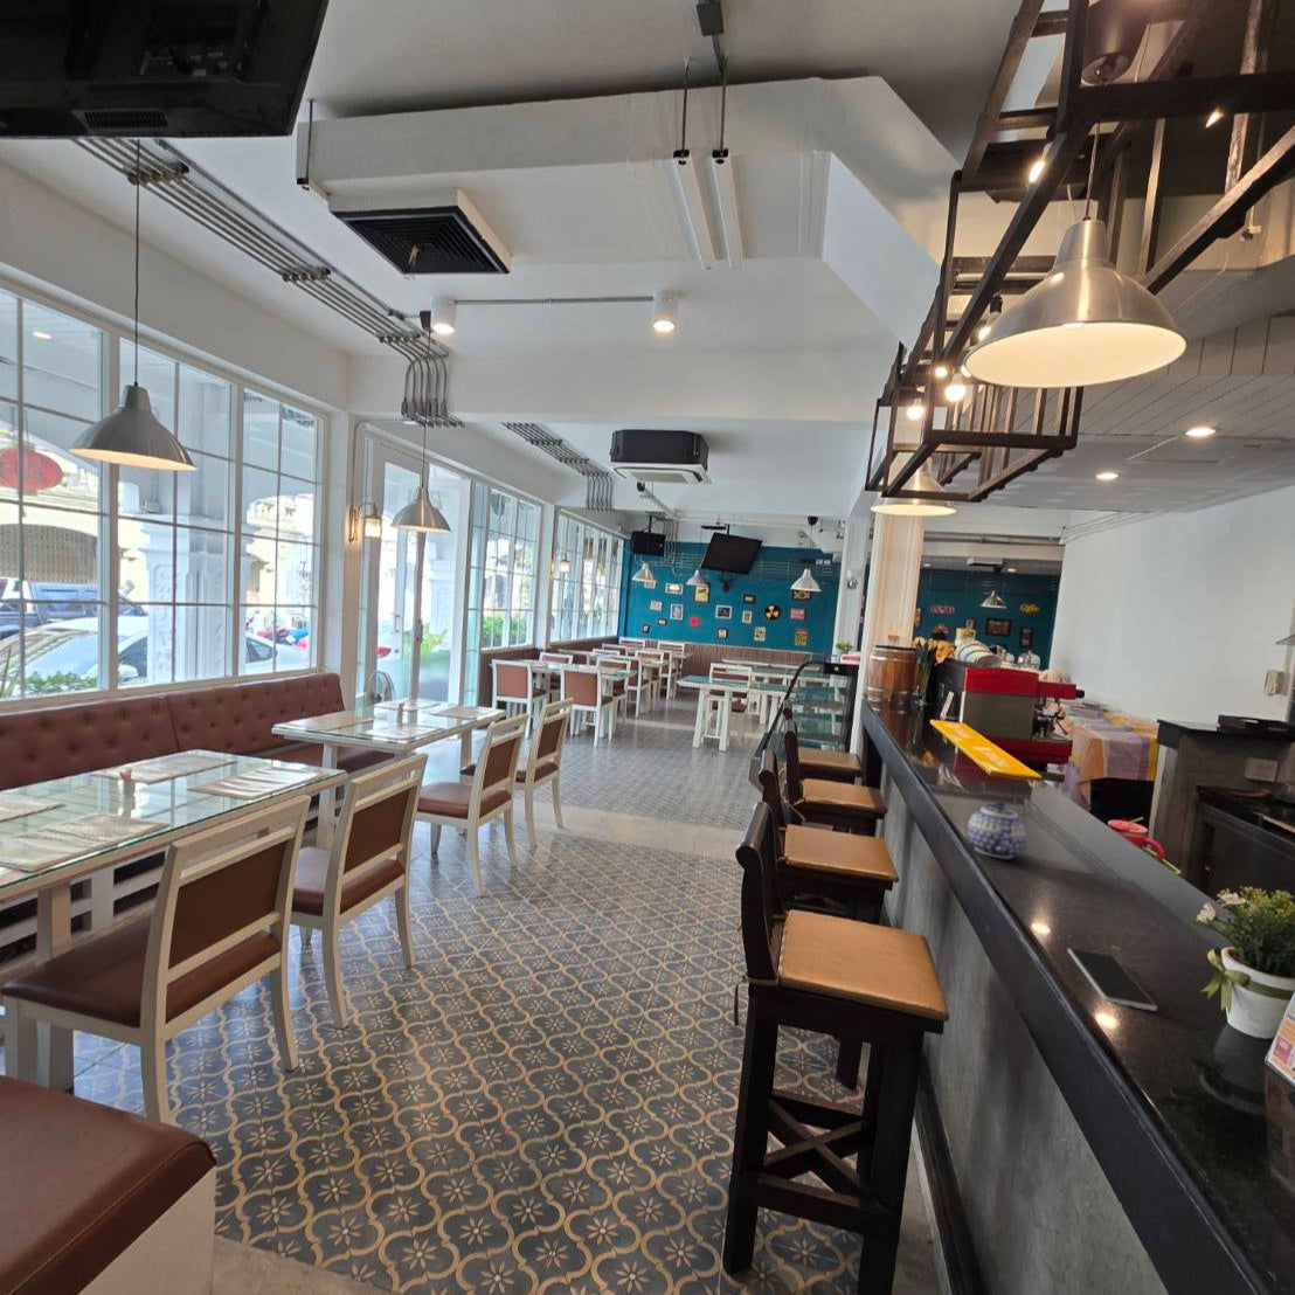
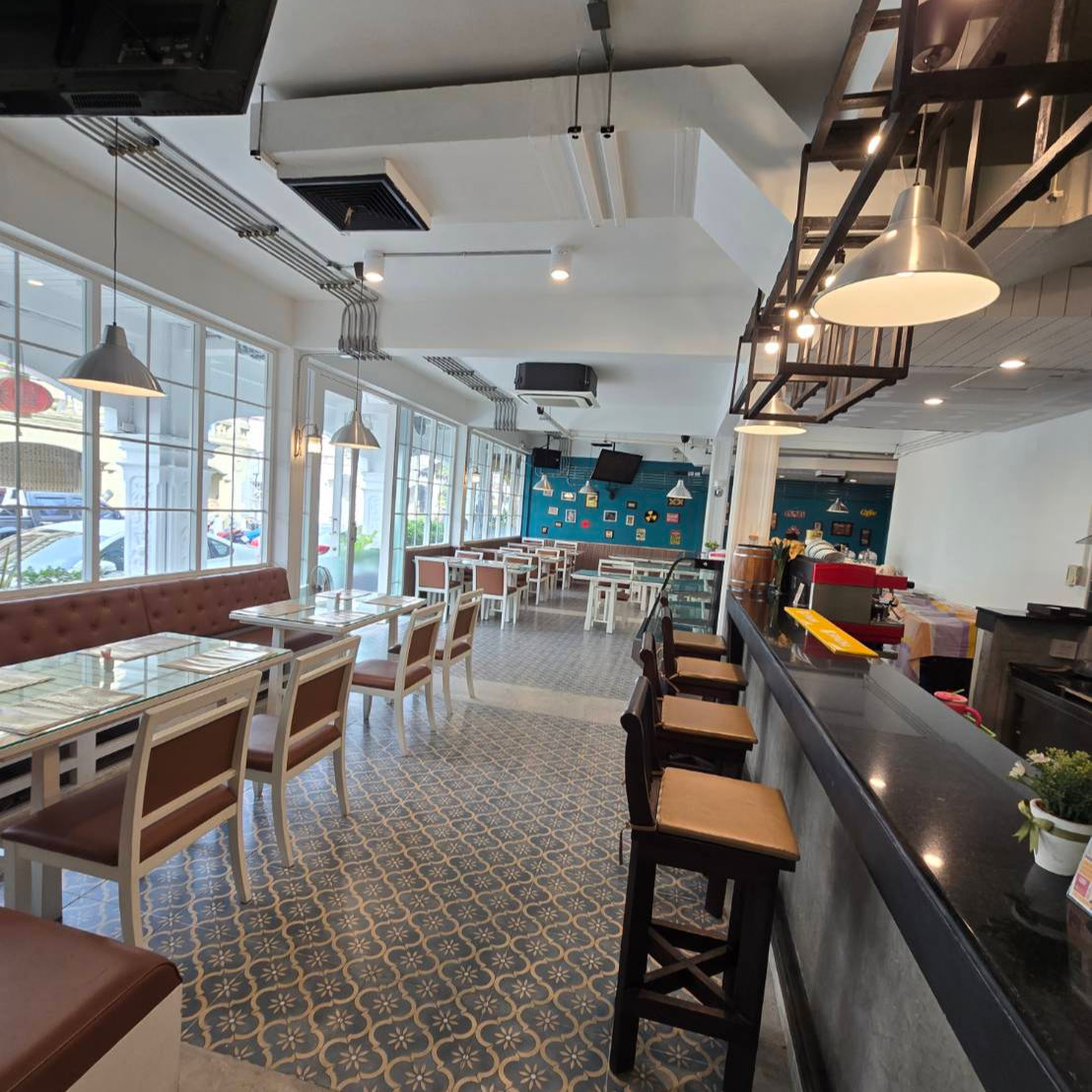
- teapot (997, 827)
- smartphone (1108, 977)
